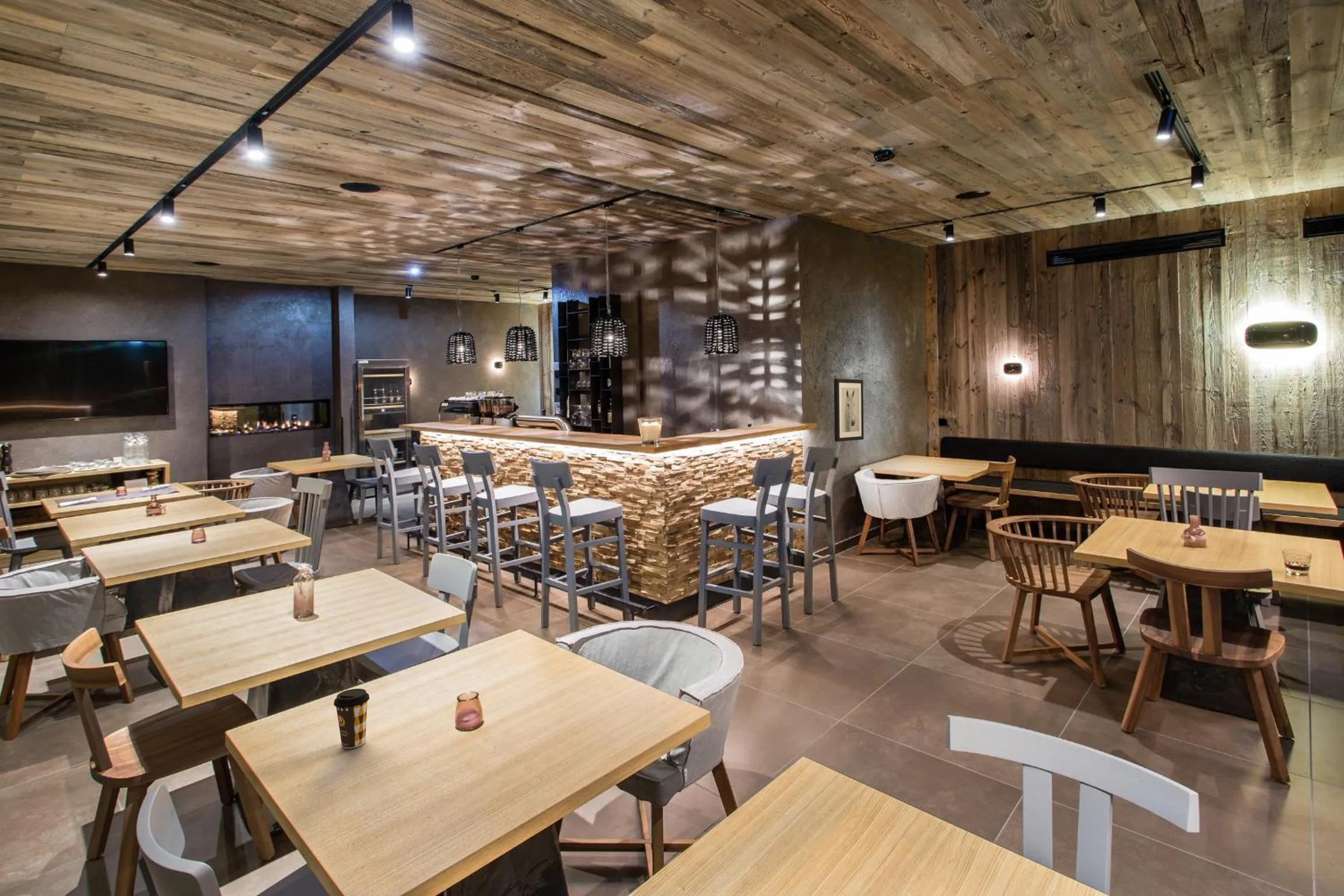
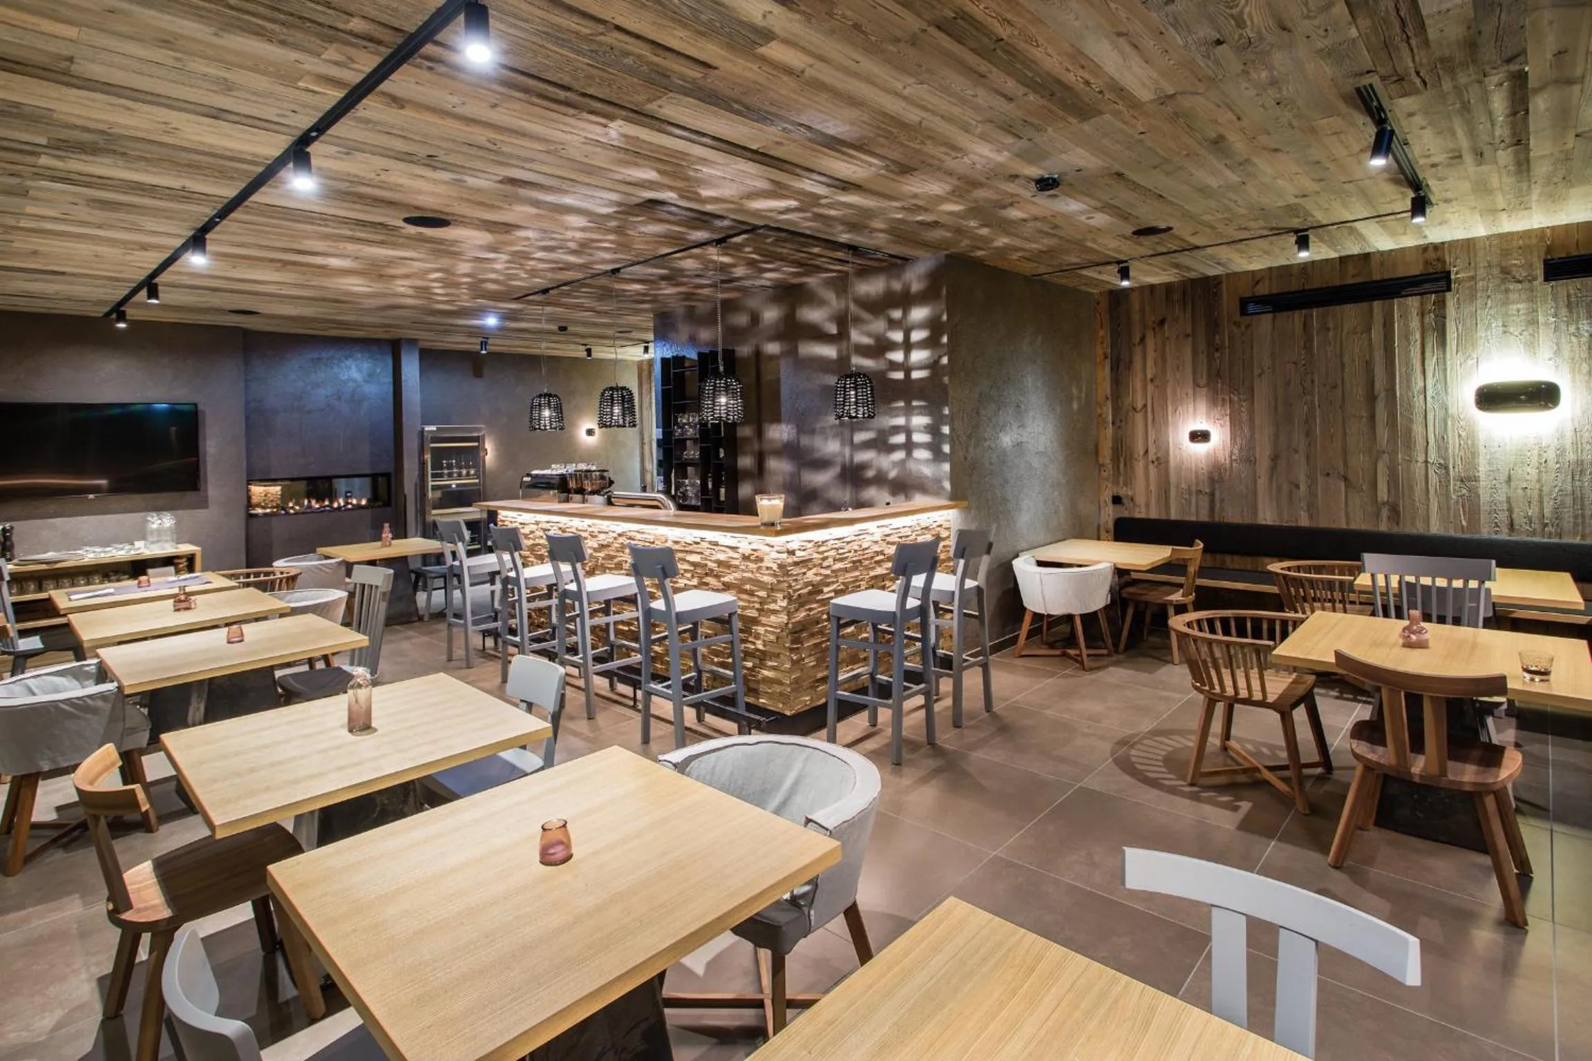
- coffee cup (352, 718)
- wall art (849, 410)
